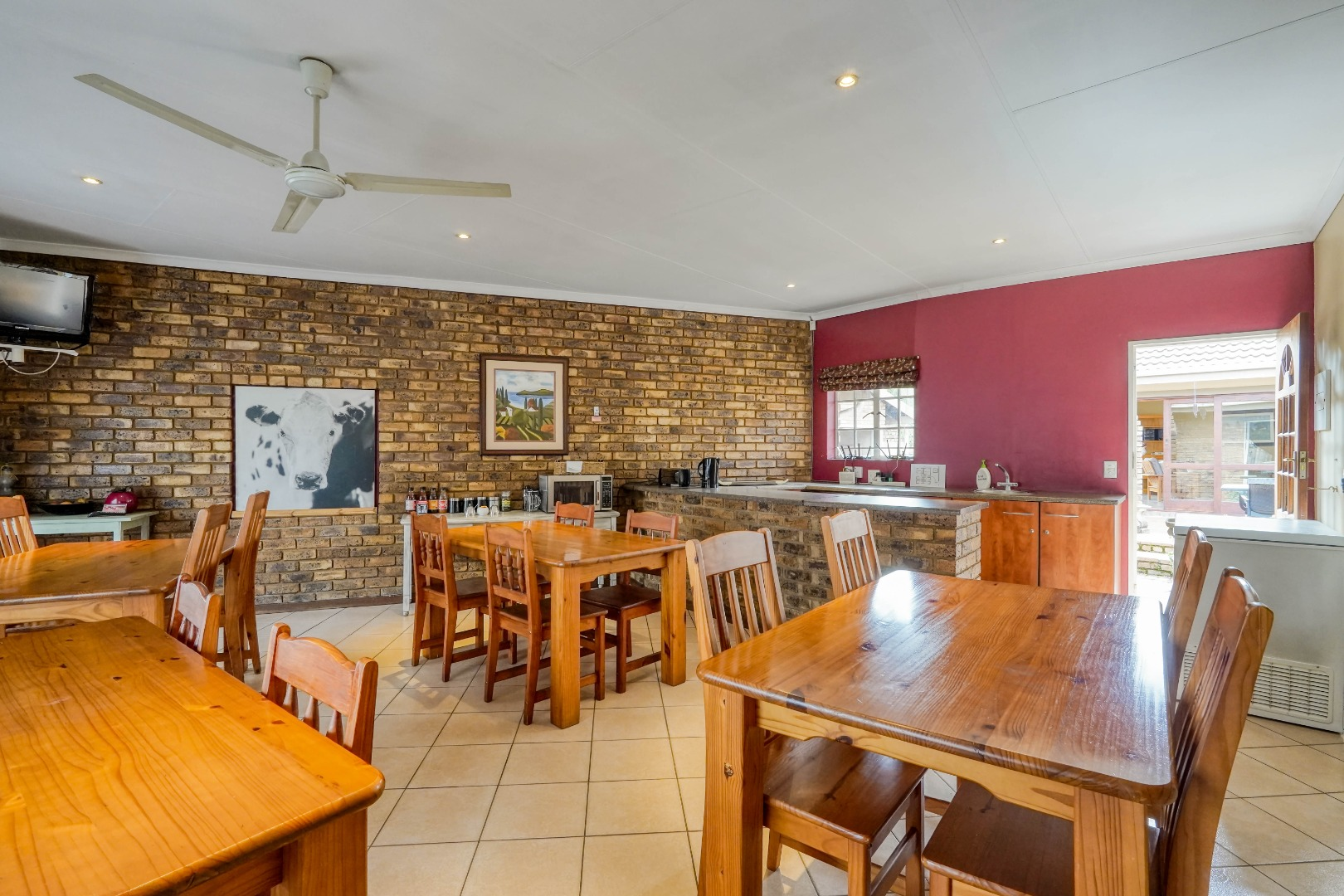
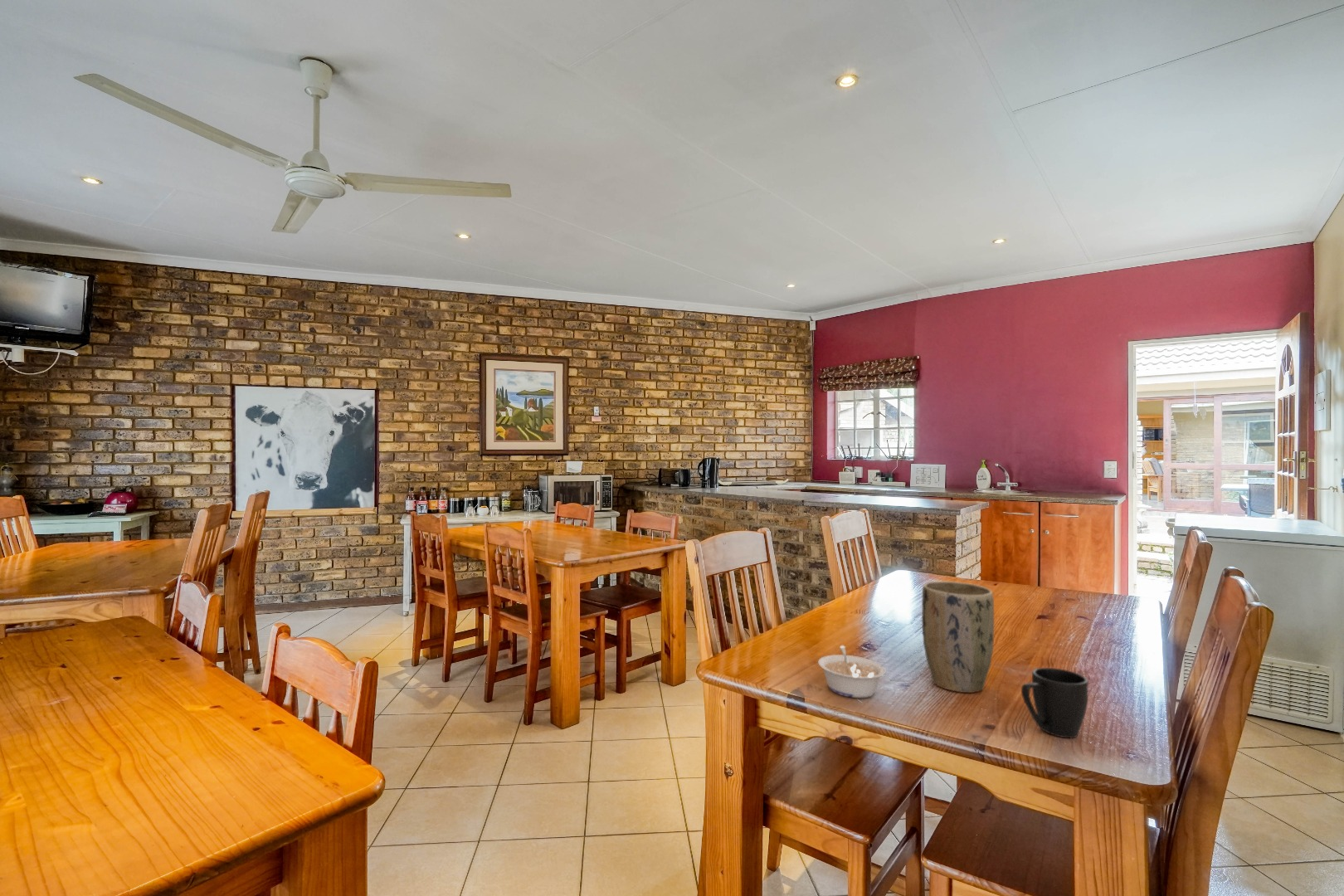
+ plant pot (957, 635)
+ legume (849, 674)
+ mug (1050, 704)
